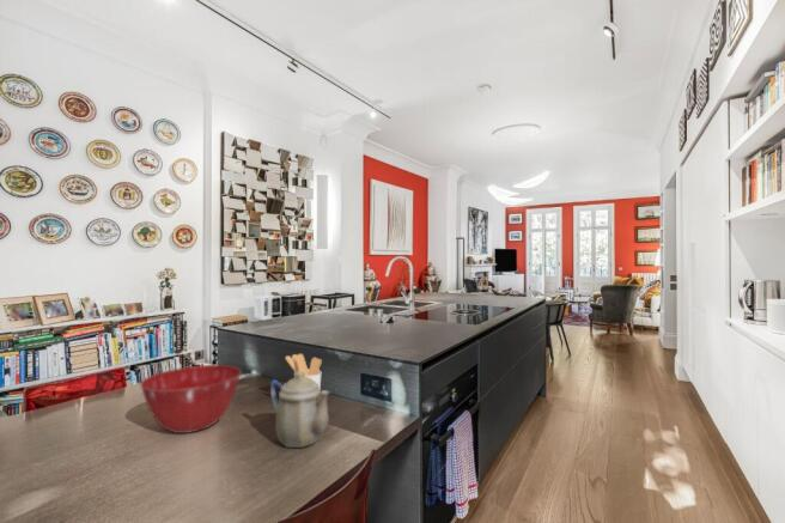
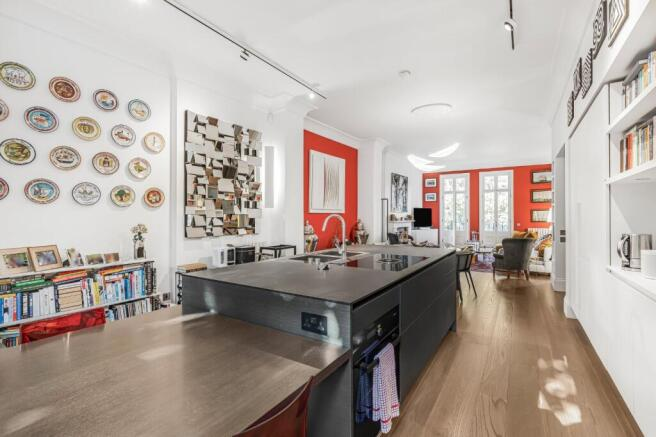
- teapot (299, 406)
- utensil holder (305, 376)
- mixing bowl (193, 400)
